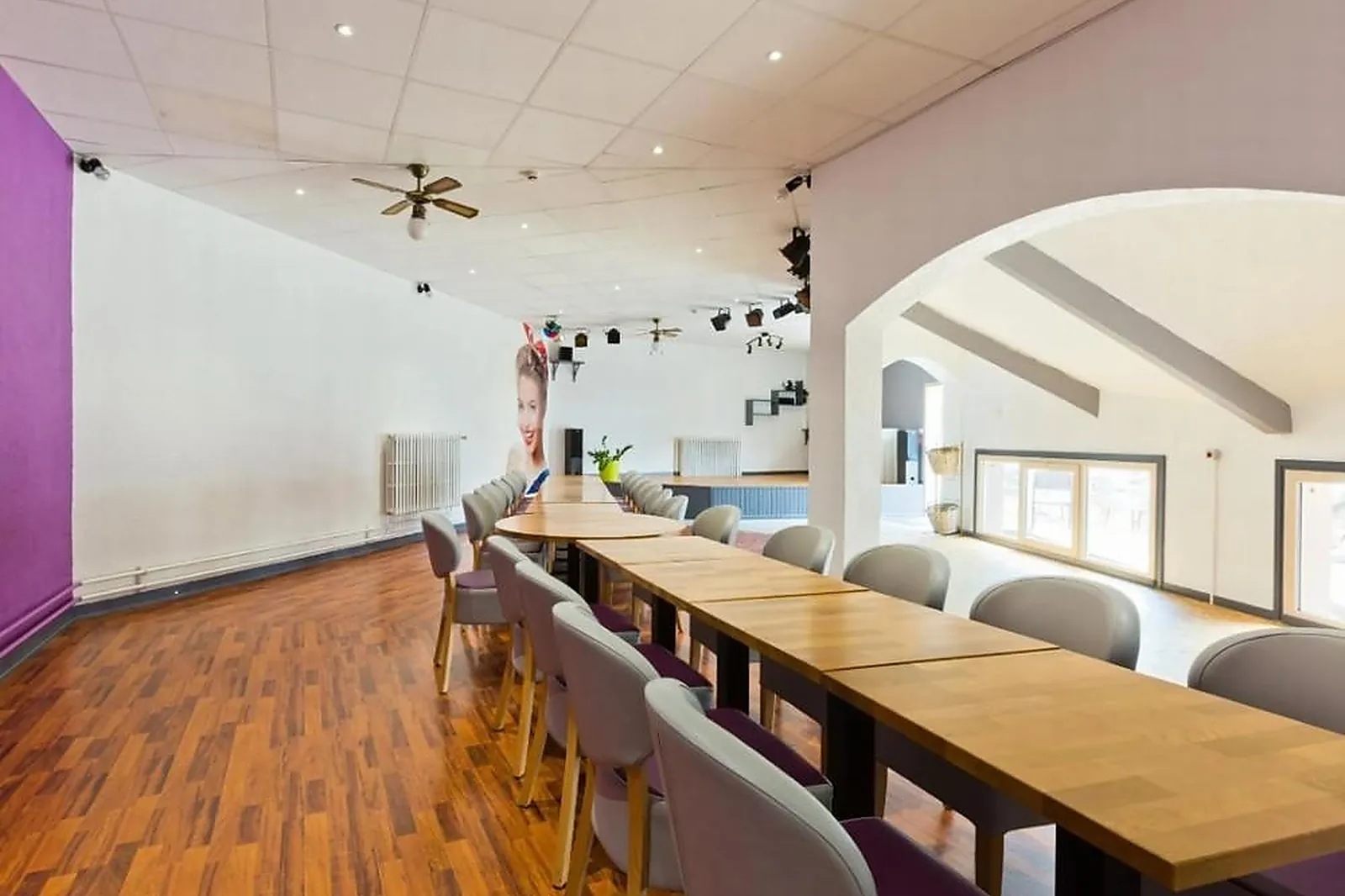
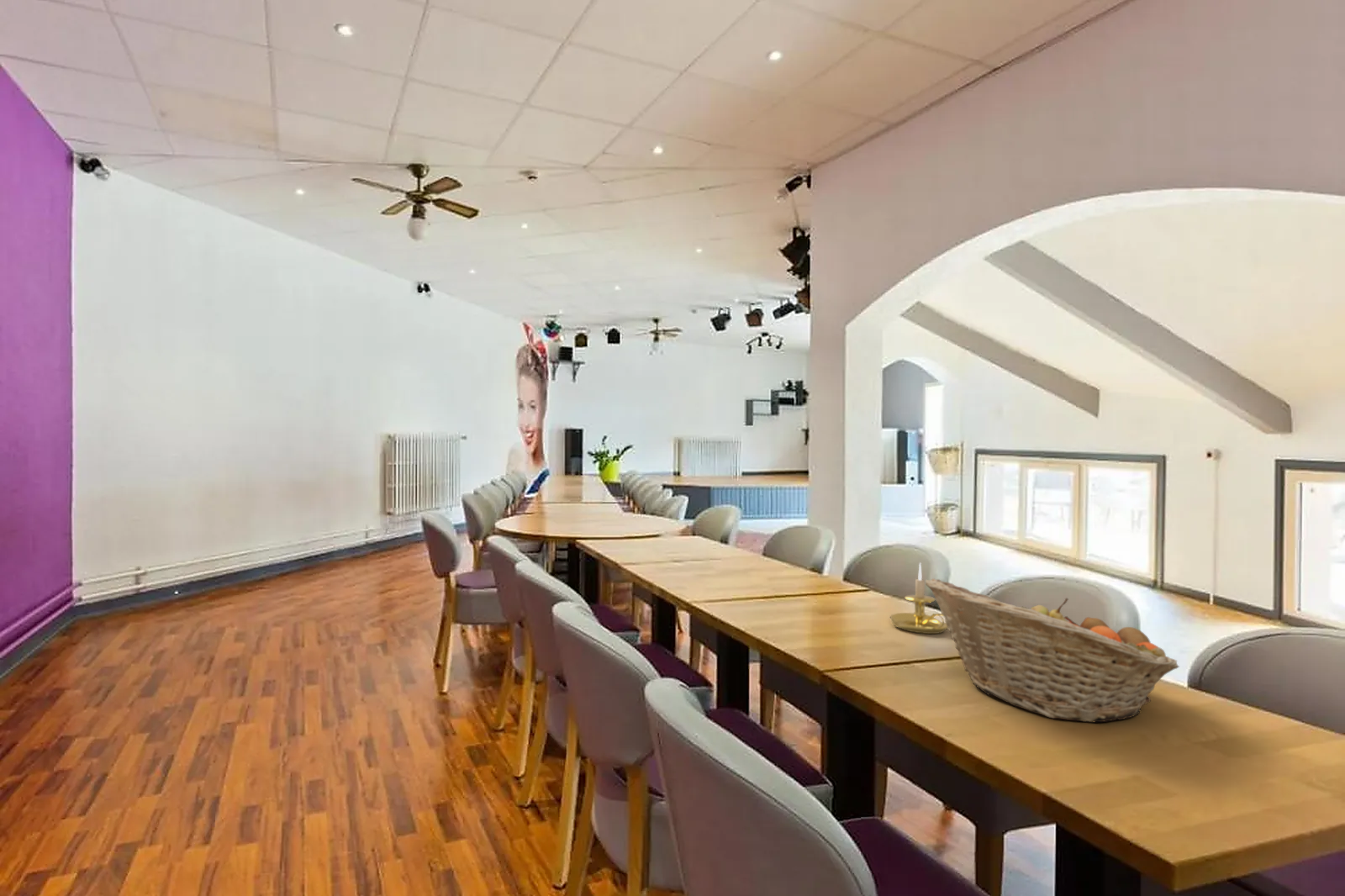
+ fruit basket (1039, 639)
+ candle holder (922, 595)
